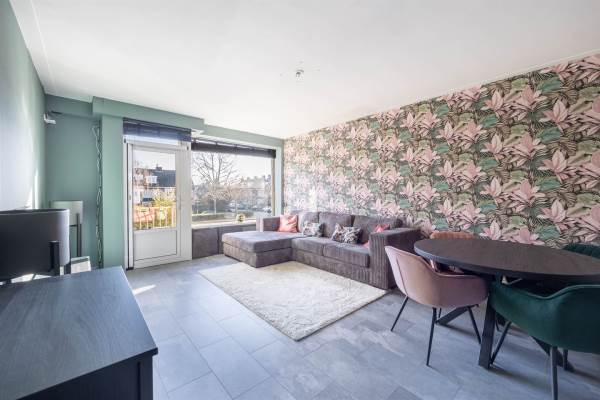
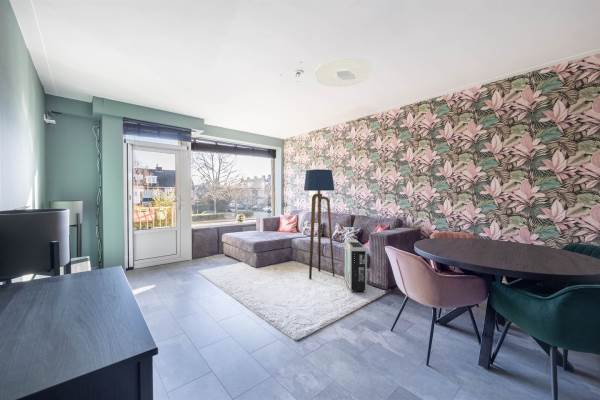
+ ceiling light (342, 70)
+ air purifier (354, 263)
+ floor lamp (319, 223)
